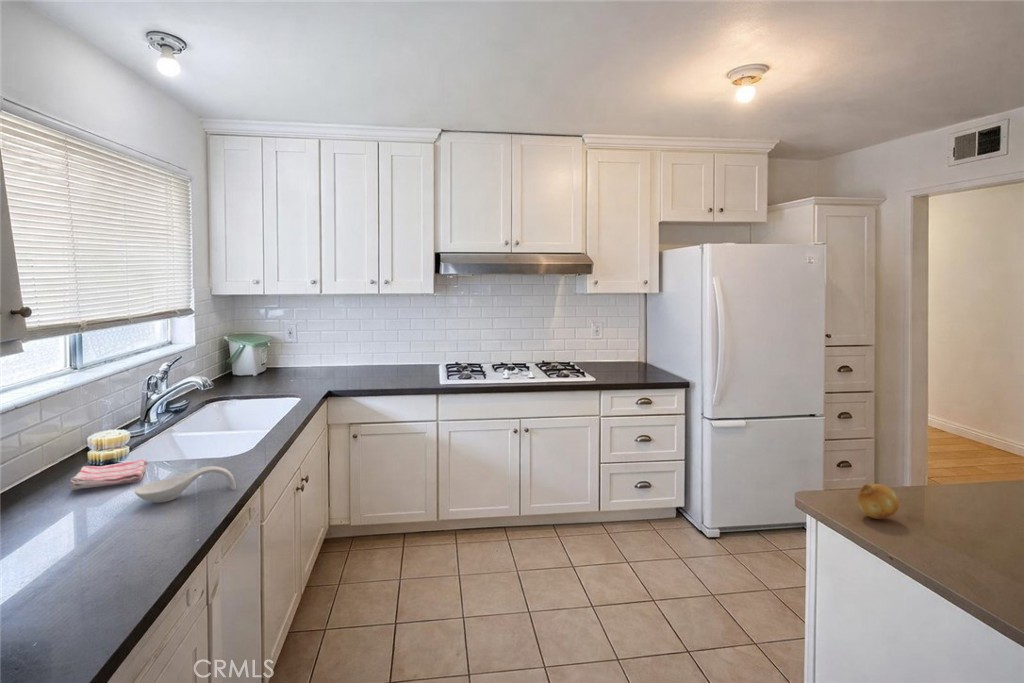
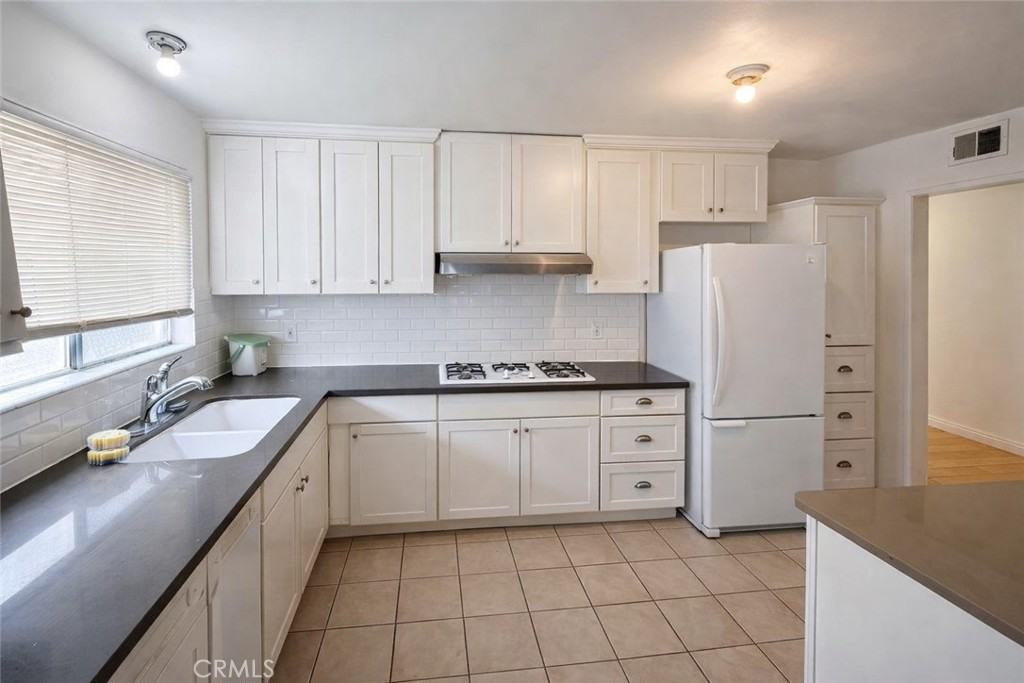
- dish towel (111, 471)
- spoon rest (187, 482)
- fruit (877, 501)
